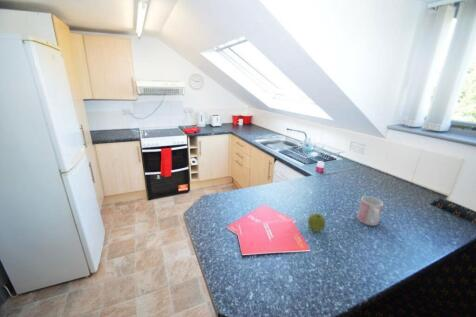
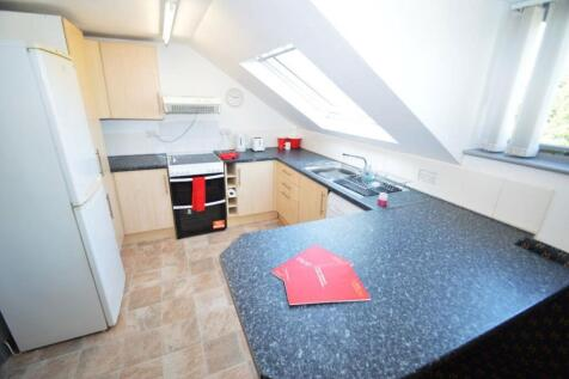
- mug (371, 212)
- fruit (316, 221)
